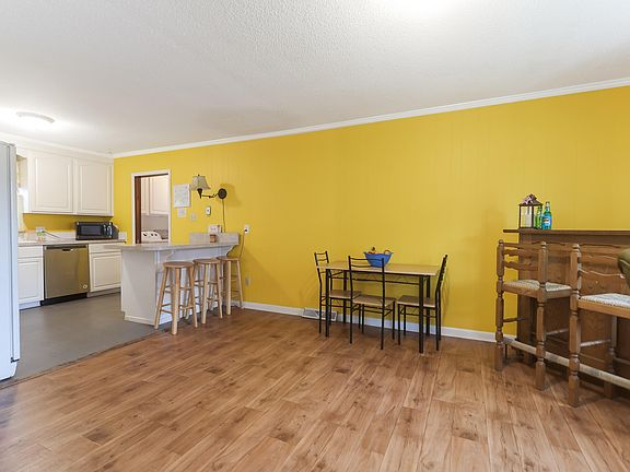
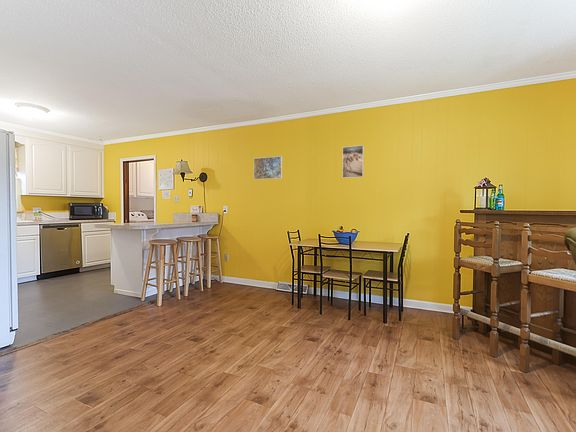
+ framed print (267, 168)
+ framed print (352, 161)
